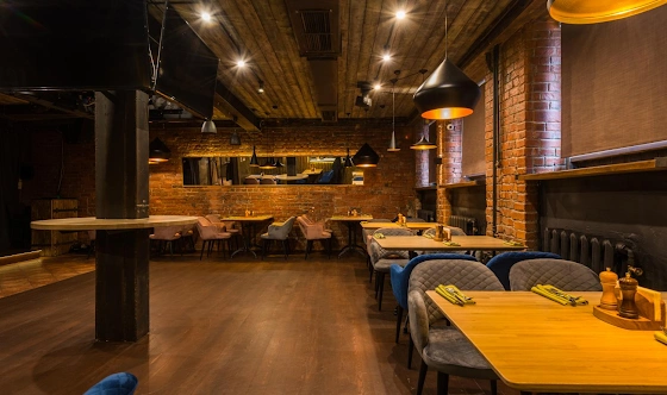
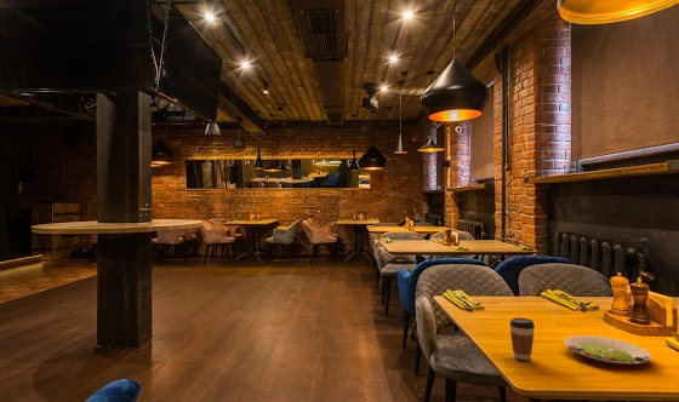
+ salad plate (605, 350)
+ coffee cup (521, 338)
